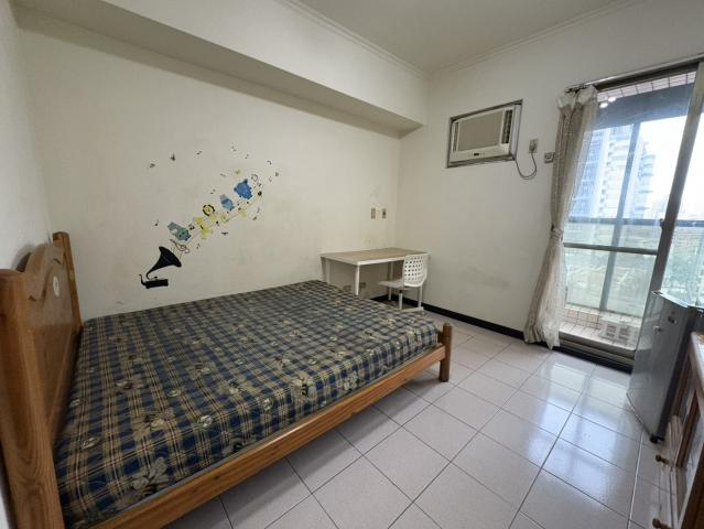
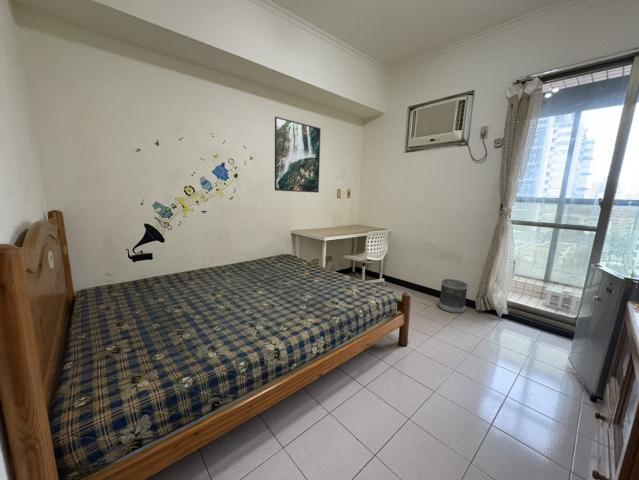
+ wastebasket (452, 295)
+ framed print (298, 157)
